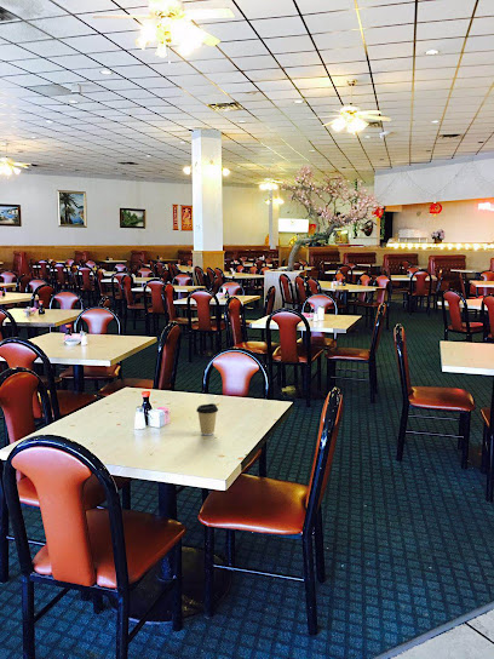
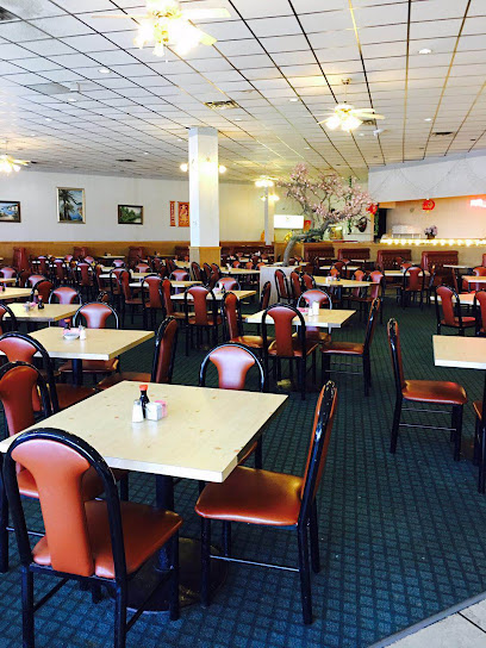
- coffee cup (207, 419)
